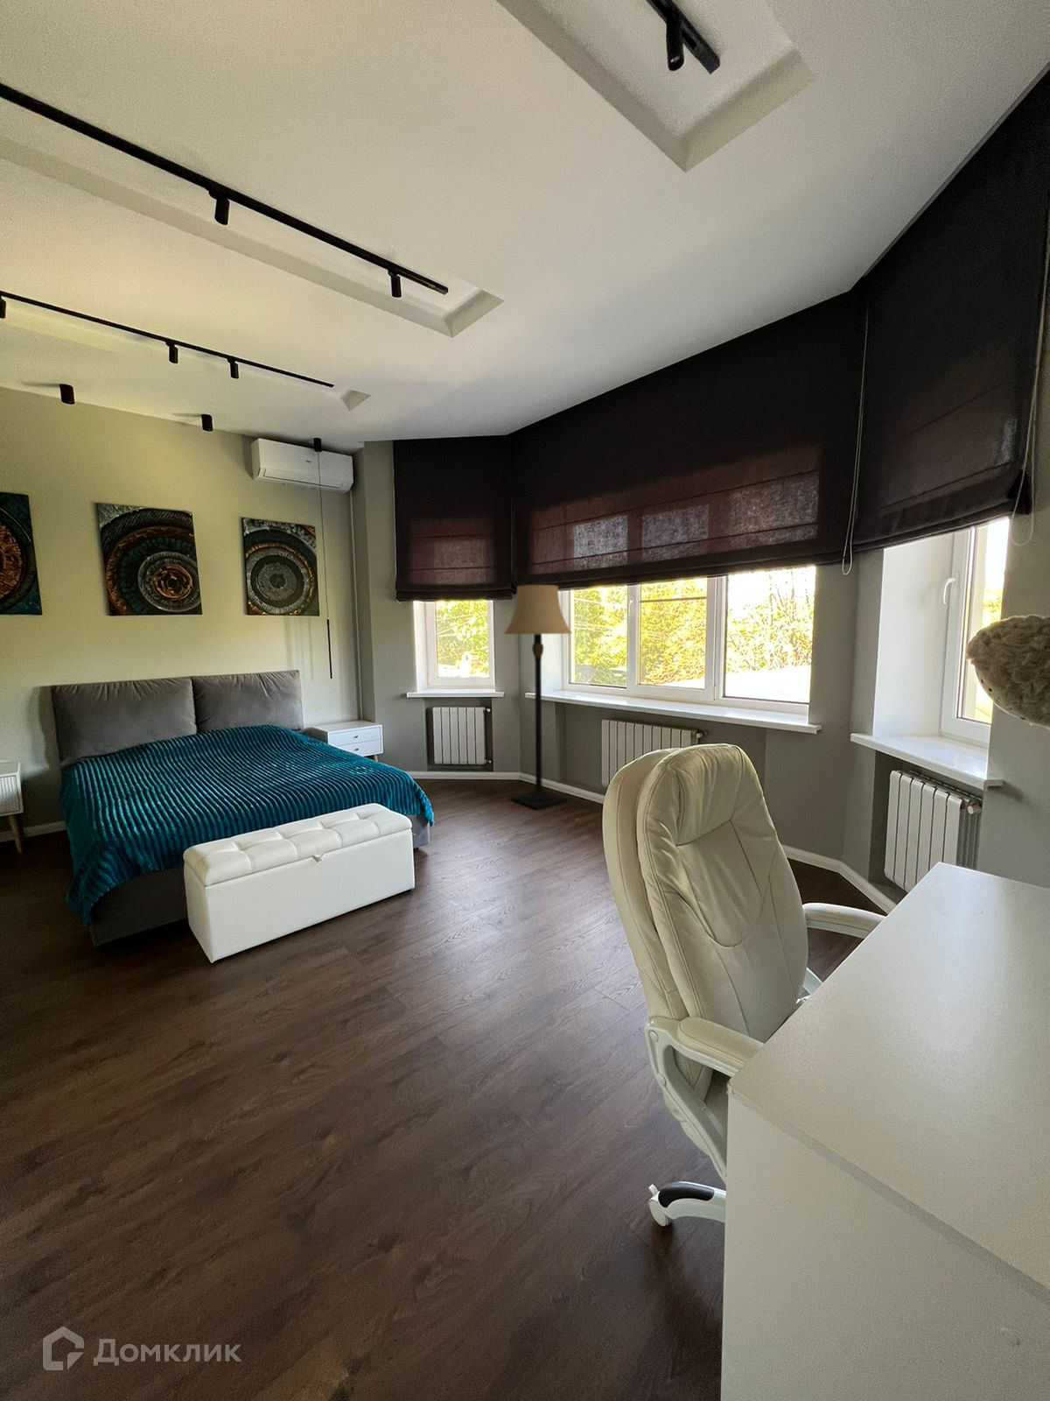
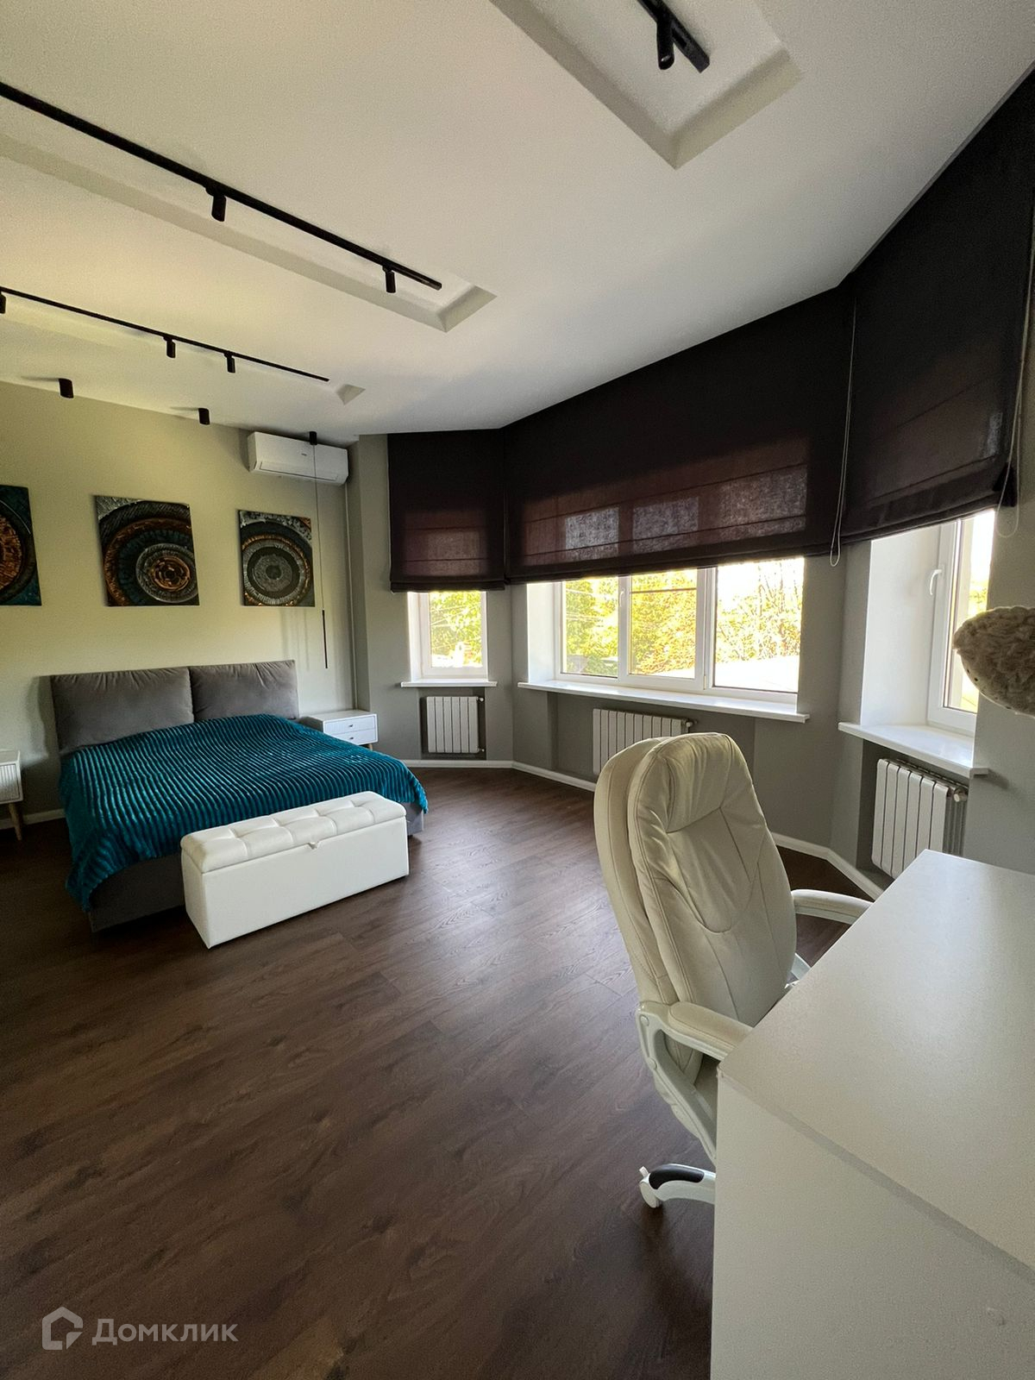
- lamp (538, 695)
